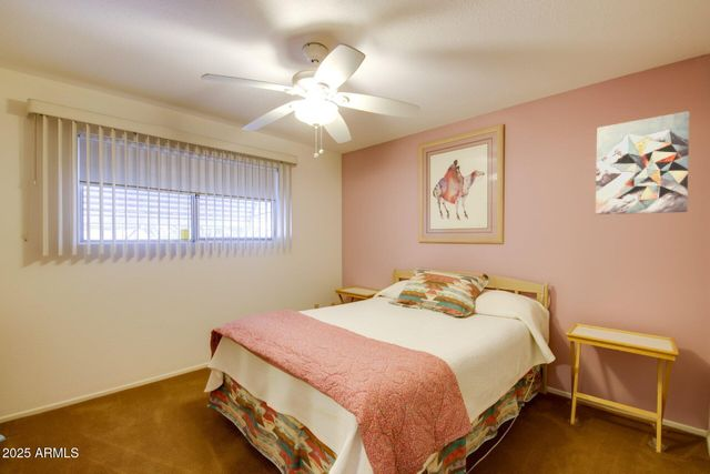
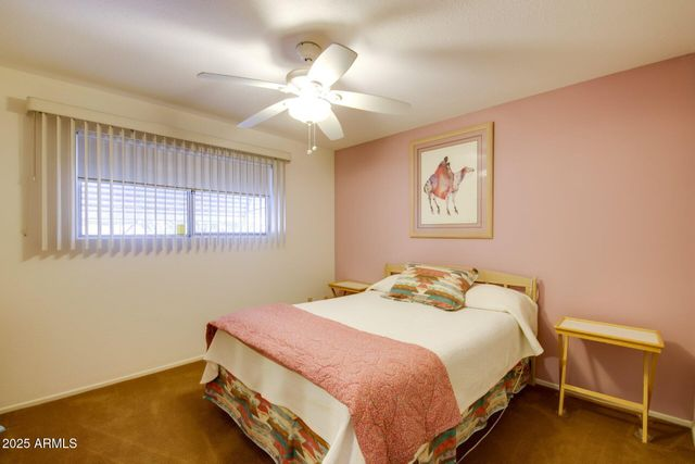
- wall art (639, 167)
